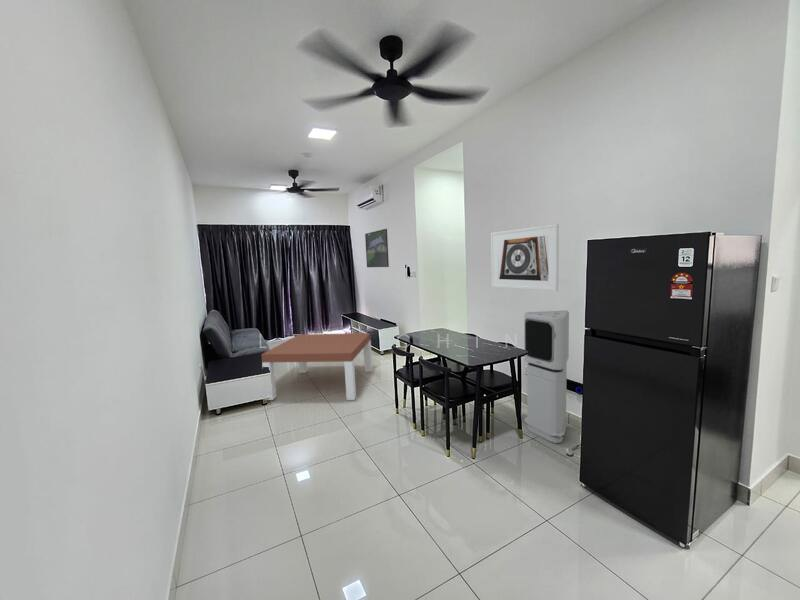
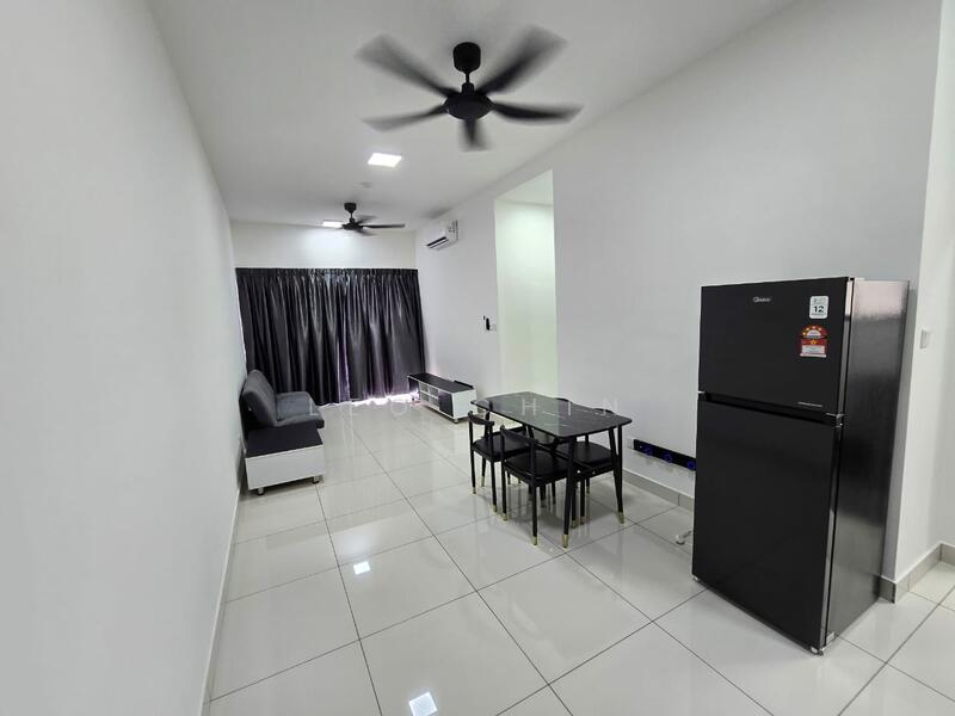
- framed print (376, 249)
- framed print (521, 259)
- coffee table (323, 361)
- air purifier (552, 373)
